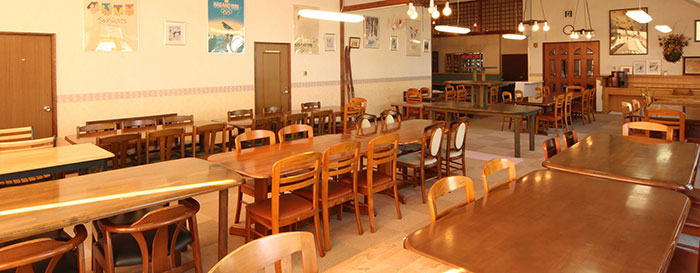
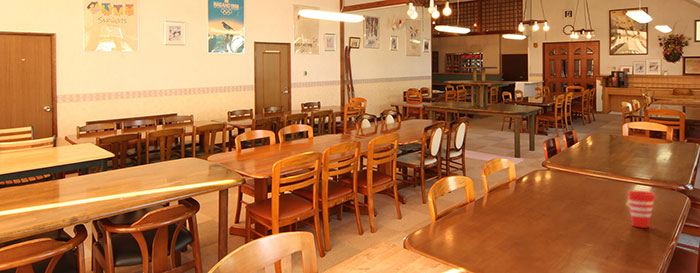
+ cup (640, 209)
